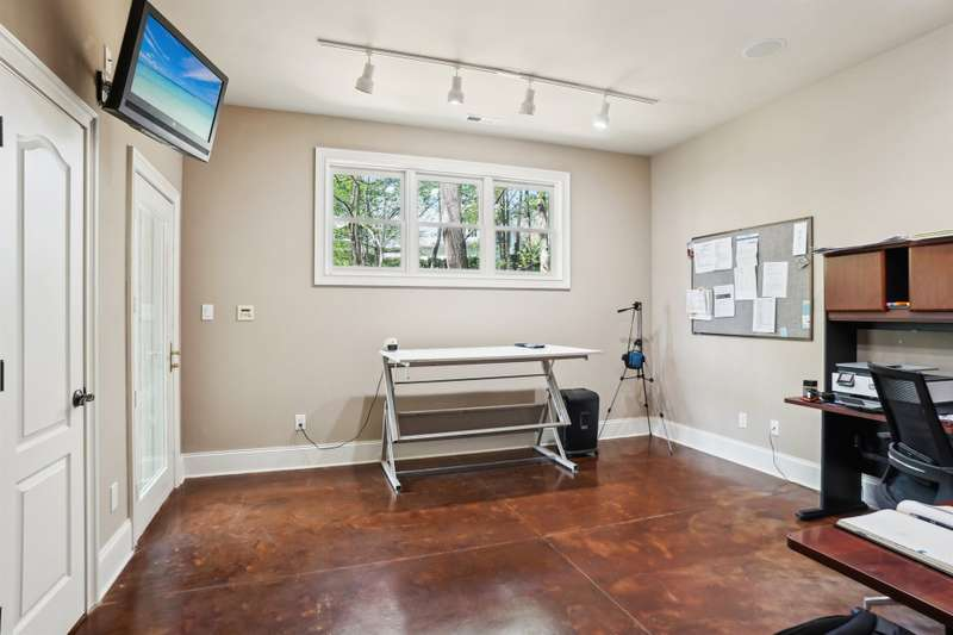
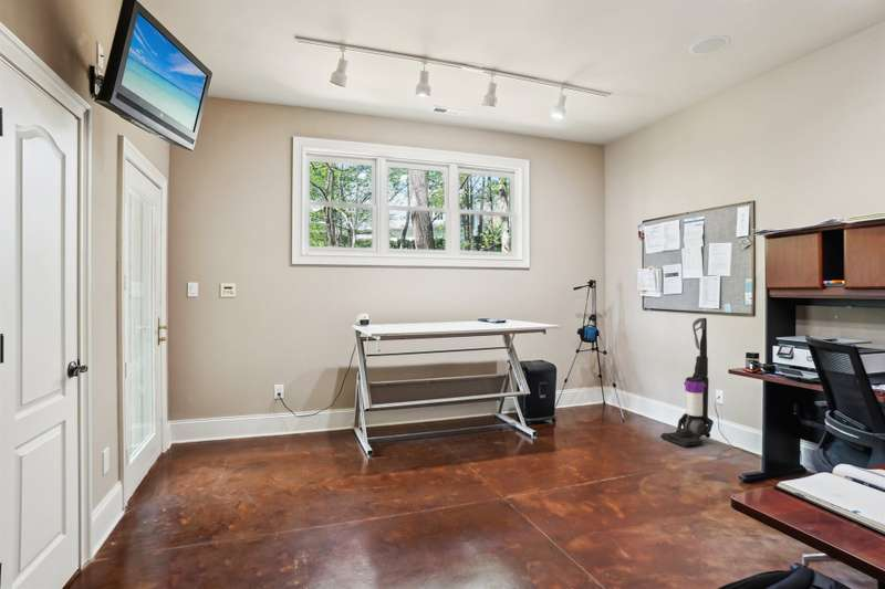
+ vacuum cleaner (691, 379)
